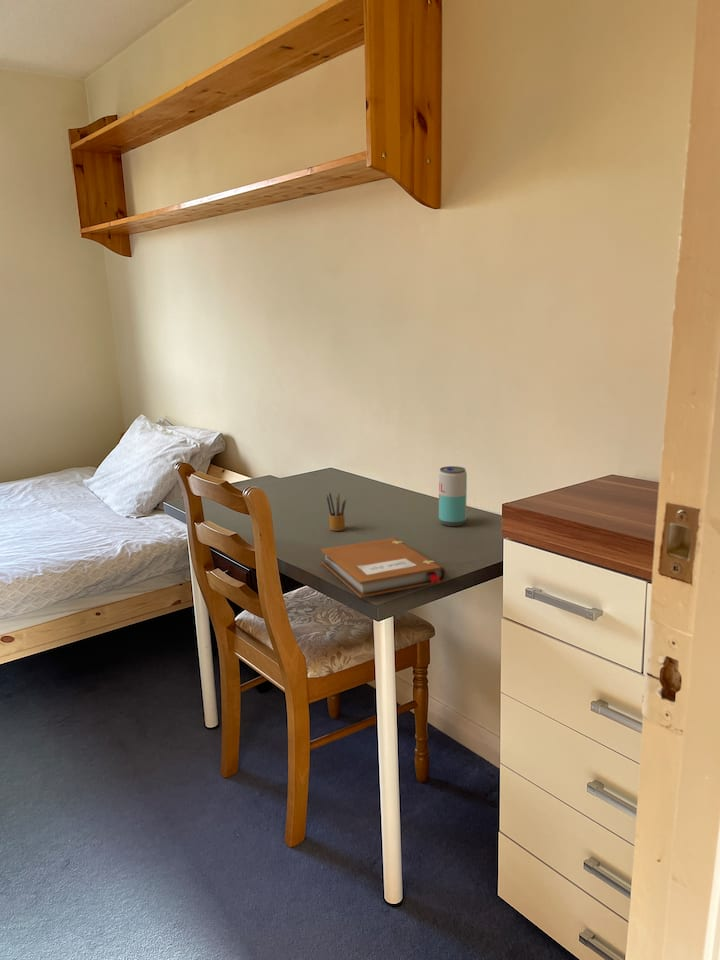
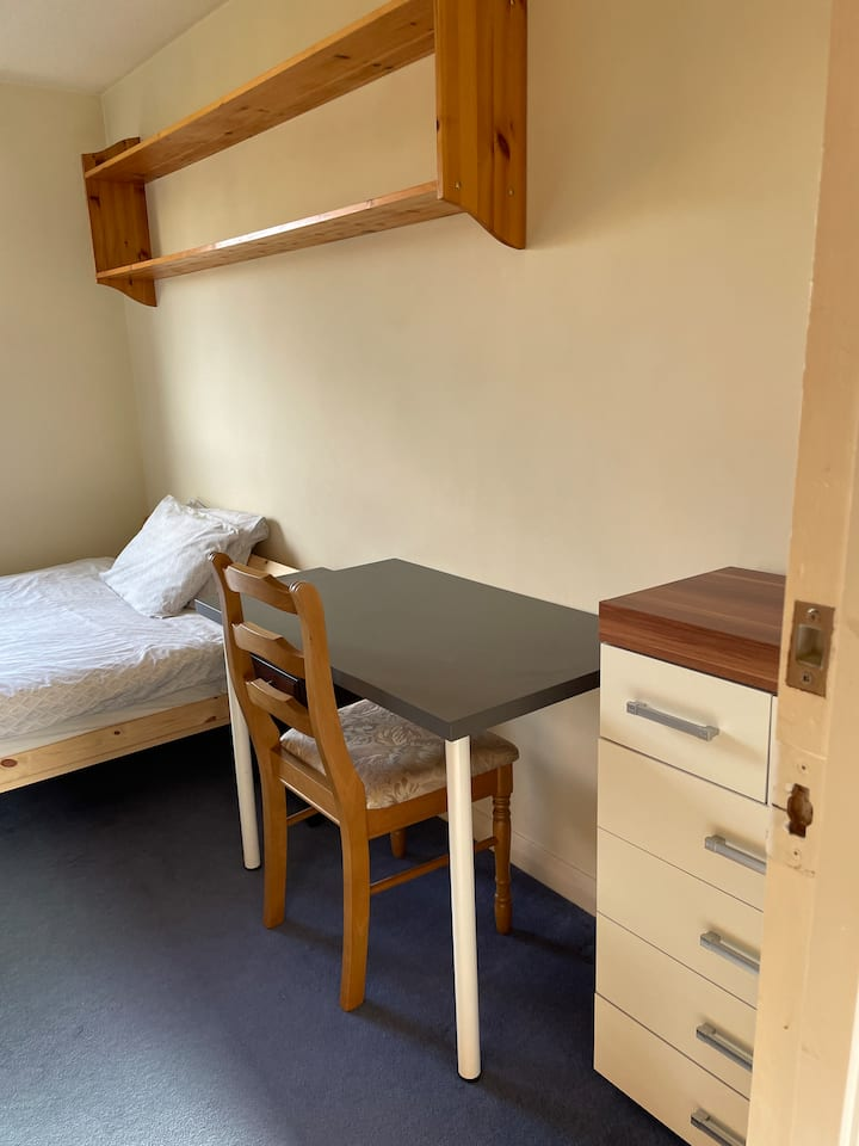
- notebook (382, 565)
- beverage can (452, 495)
- pencil box (335, 510)
